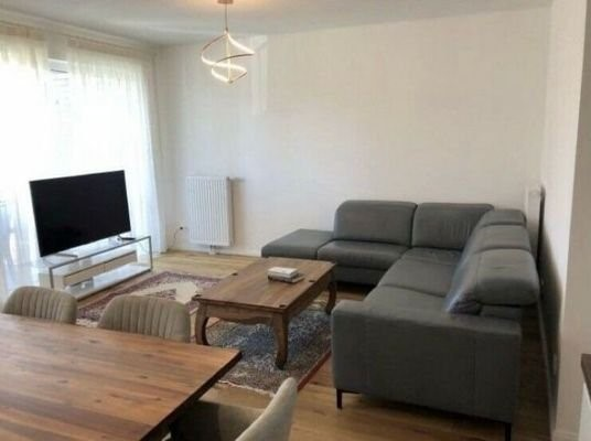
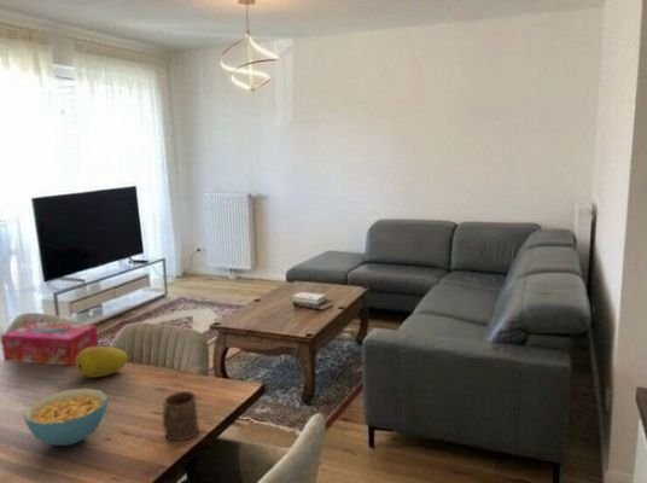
+ fruit (103, 359)
+ cup (180, 415)
+ cereal bowl (68, 421)
+ tissue box (51, 343)
